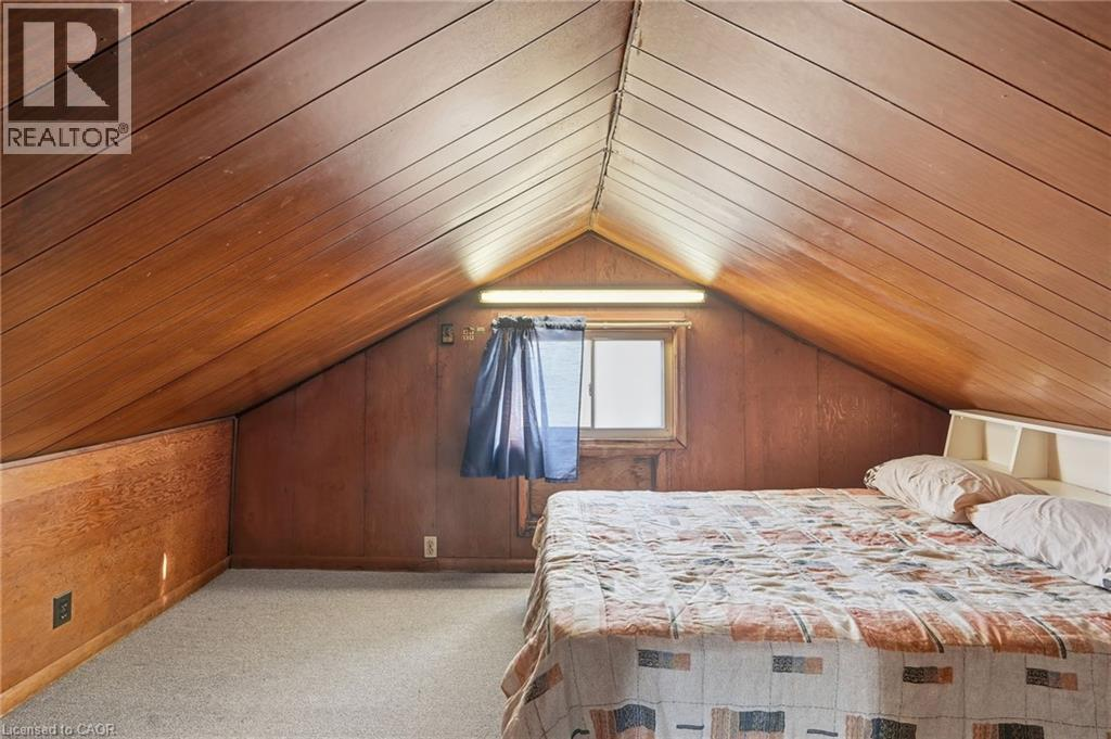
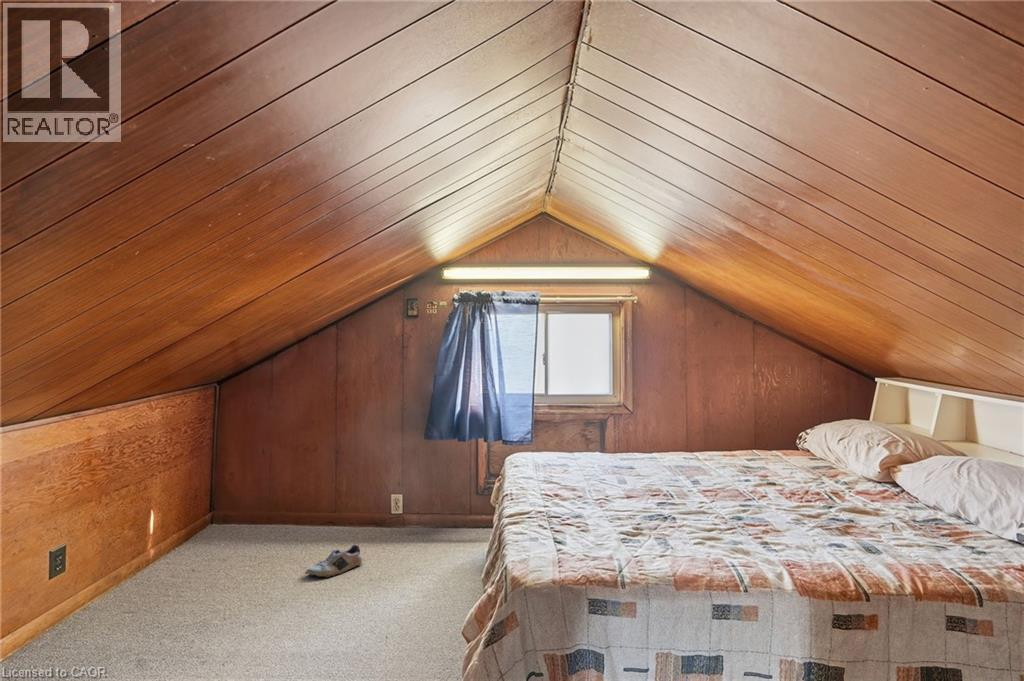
+ shoe (334, 561)
